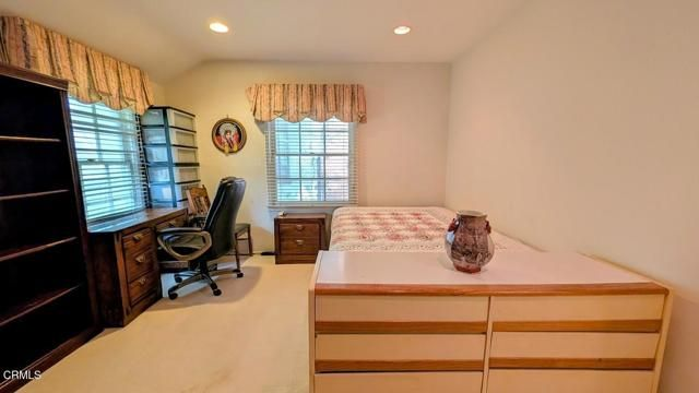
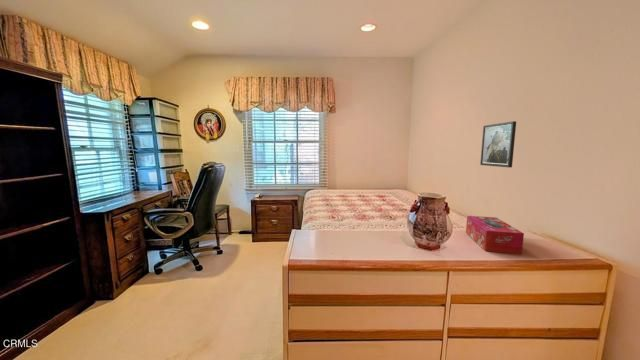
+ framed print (496, 145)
+ tissue box (491, 232)
